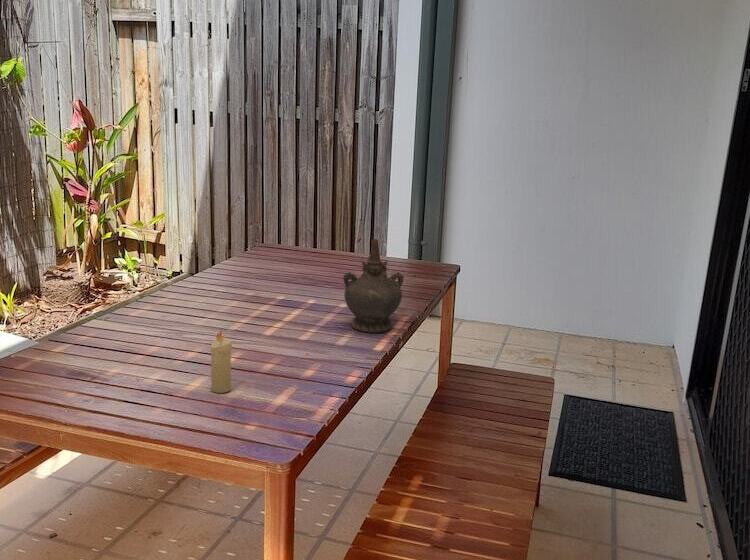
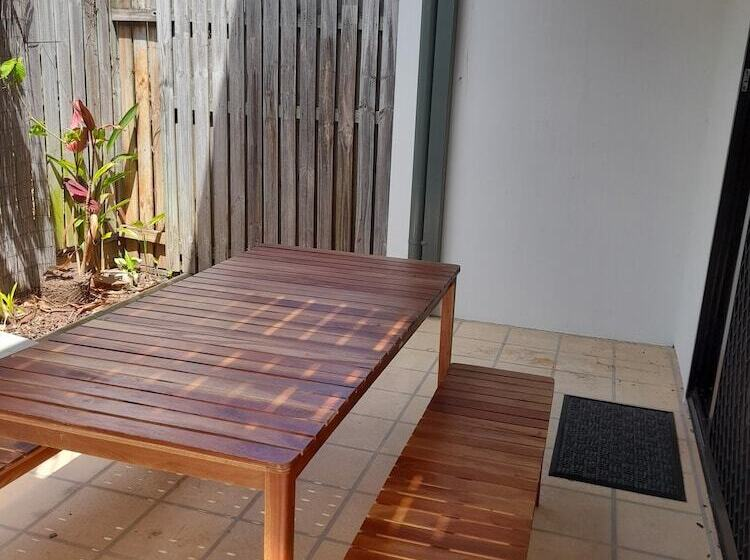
- ceremonial vessel (373, 282)
- candle (221, 360)
